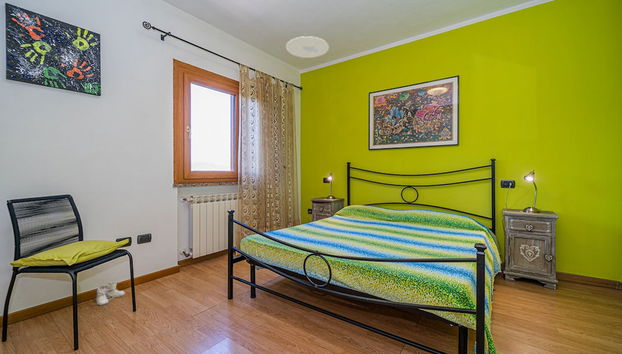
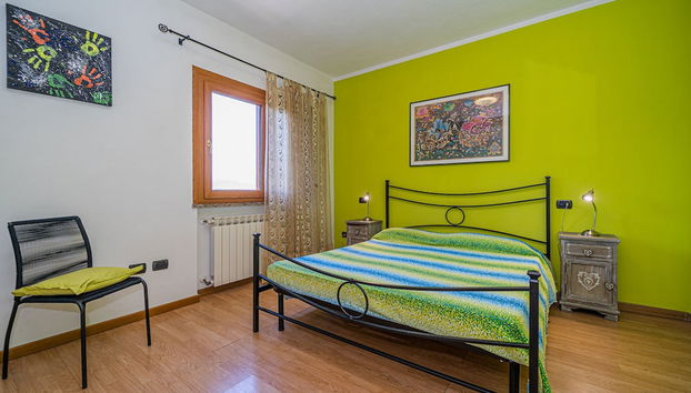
- boots (108, 292)
- ceiling light (307, 45)
